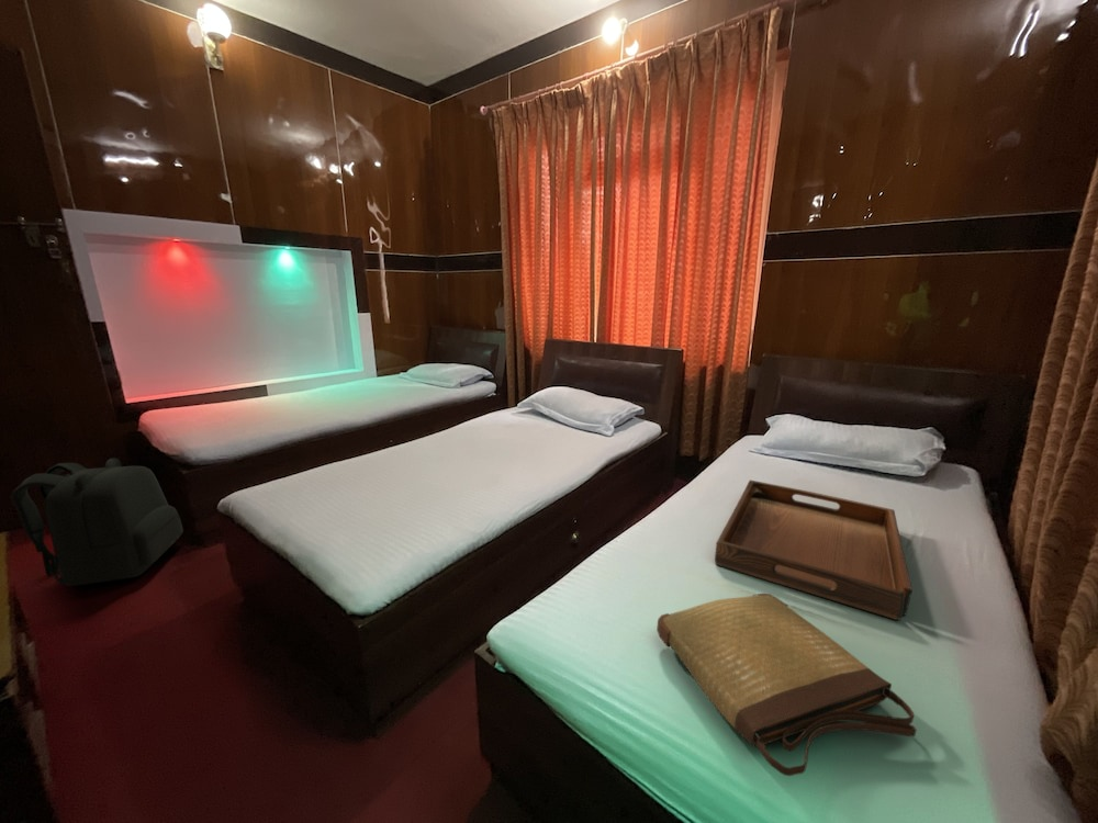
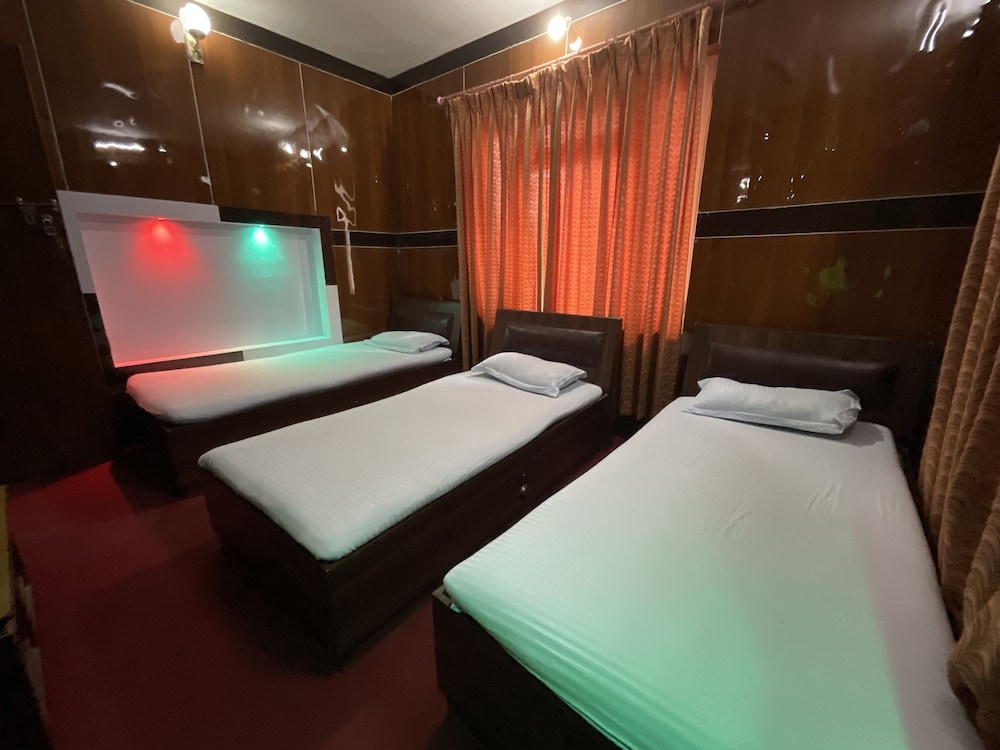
- serving tray (809, 534)
- backpack (102, 517)
- shoulder bag (775, 666)
